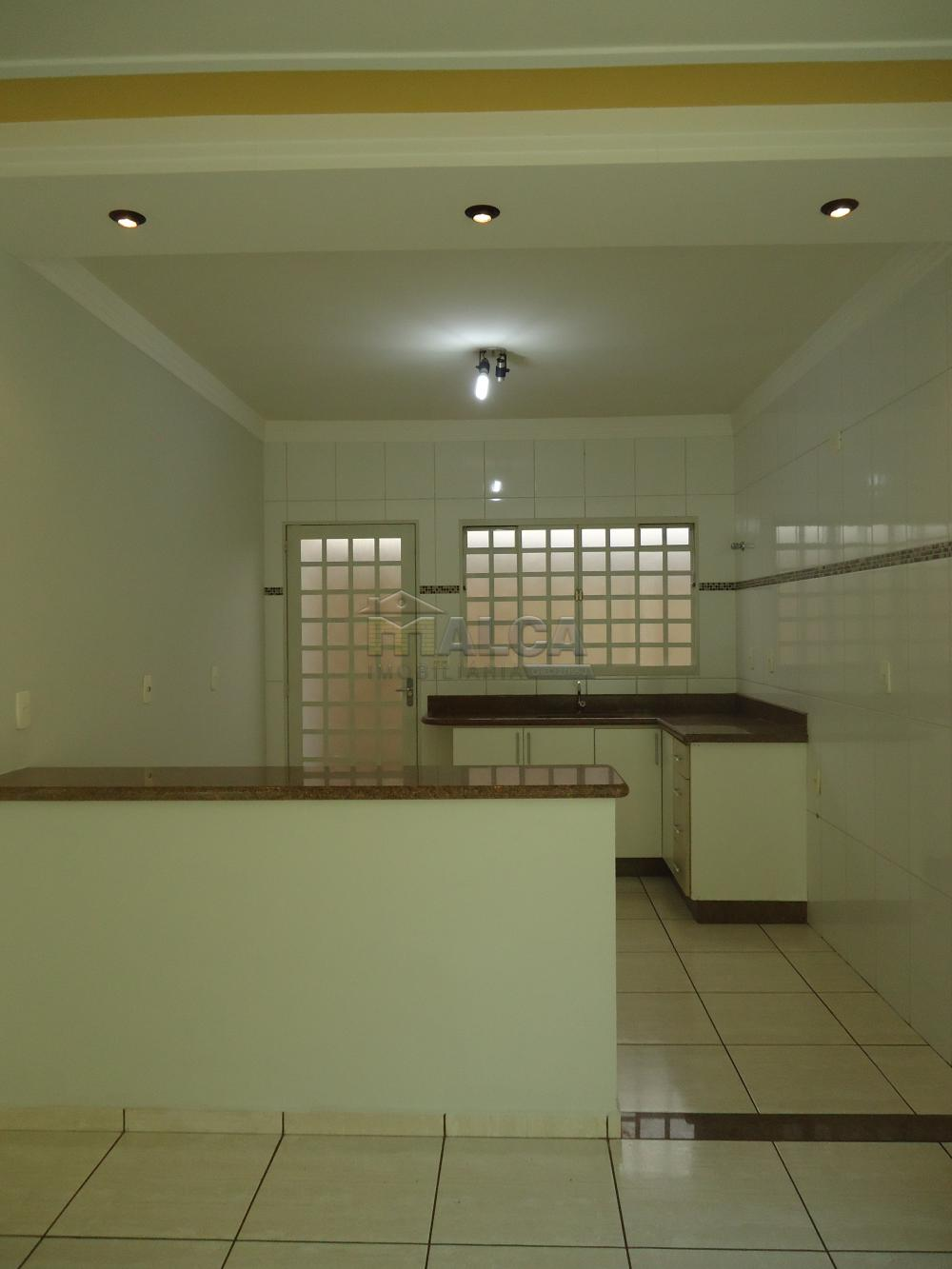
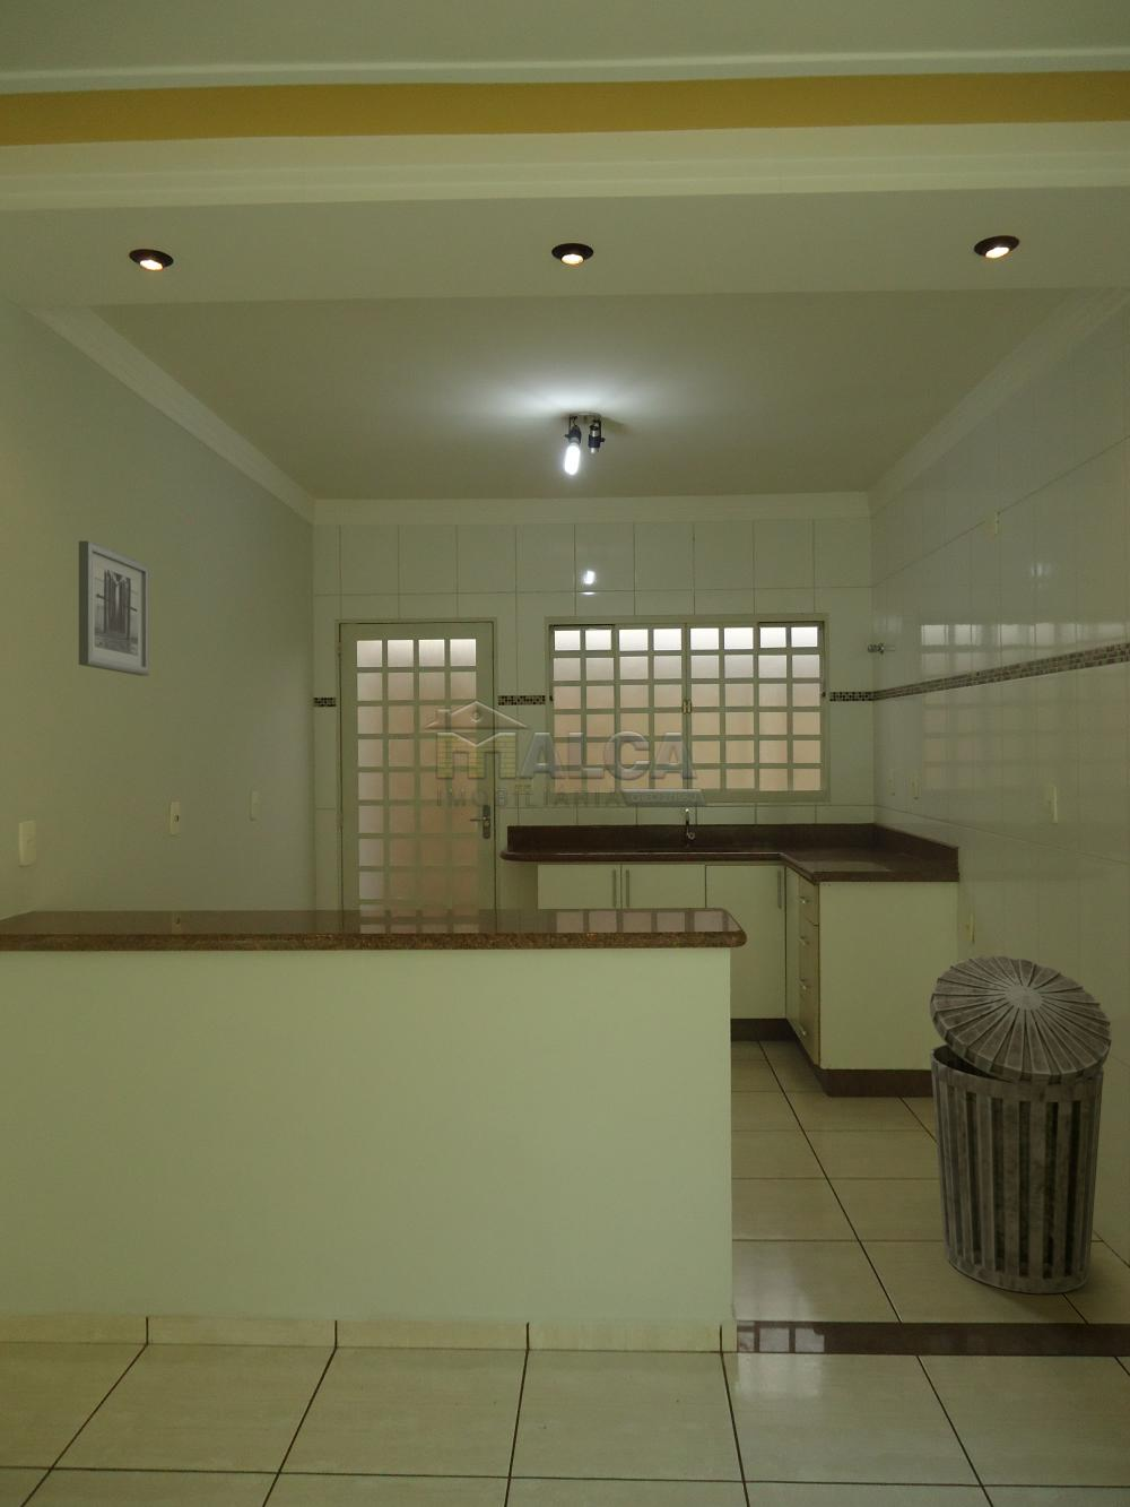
+ trash can (1016, 1114)
+ wall art (115, 612)
